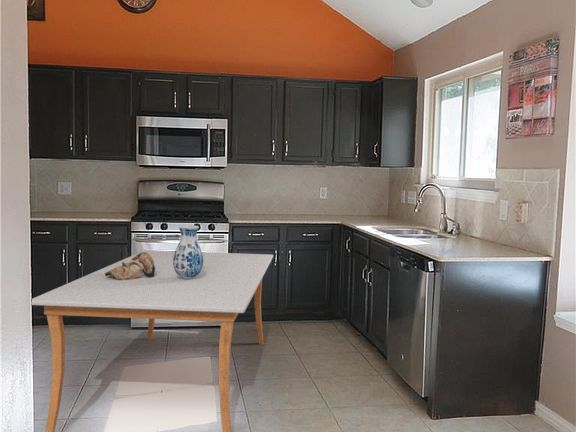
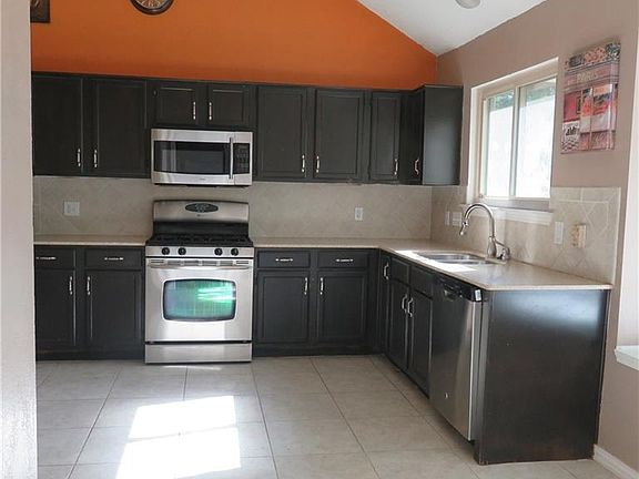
- vase (188, 251)
- dining table (180, 319)
- animal skull (127, 264)
